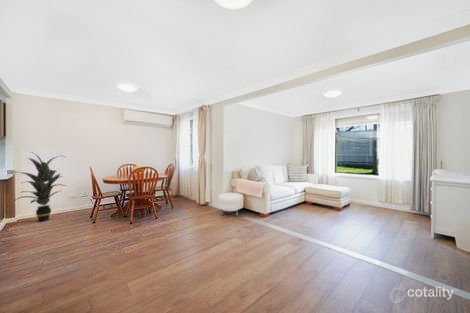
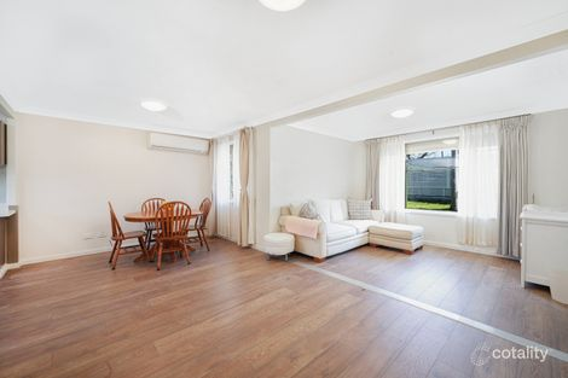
- indoor plant (40, 186)
